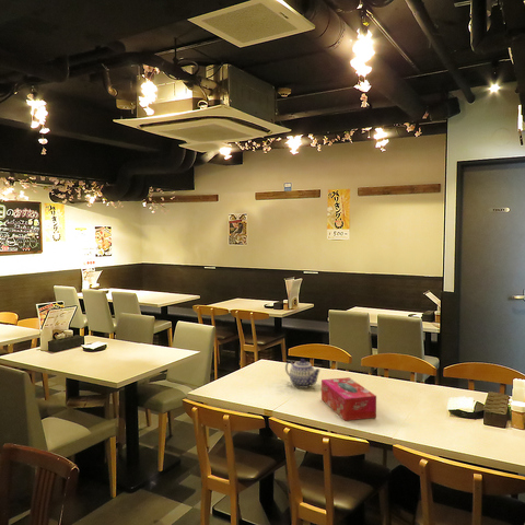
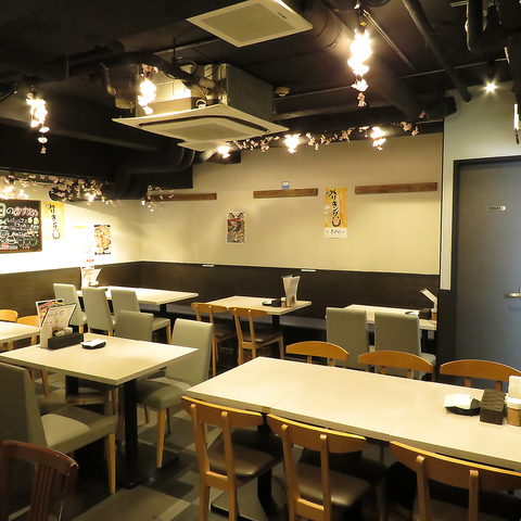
- tissue box (347, 397)
- teapot (302, 372)
